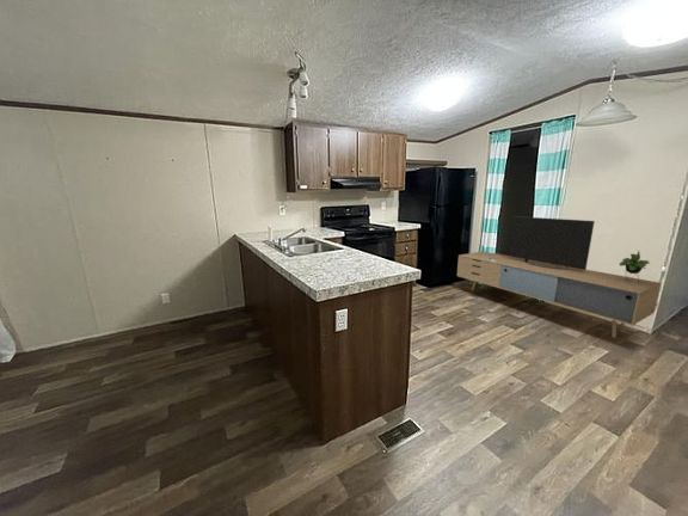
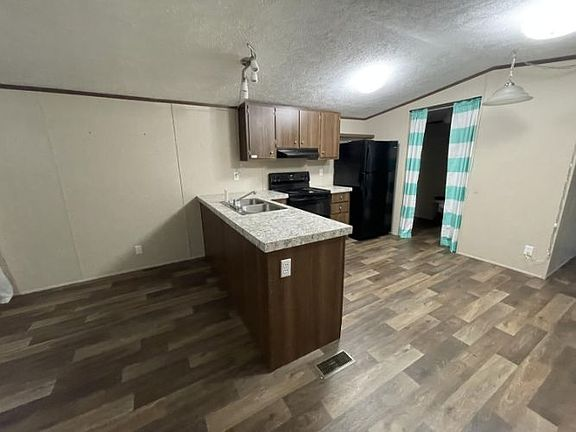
- media console (540, 264)
